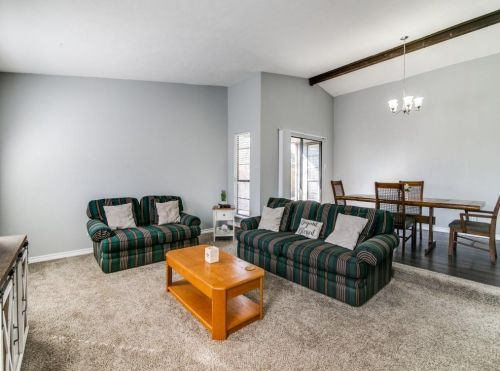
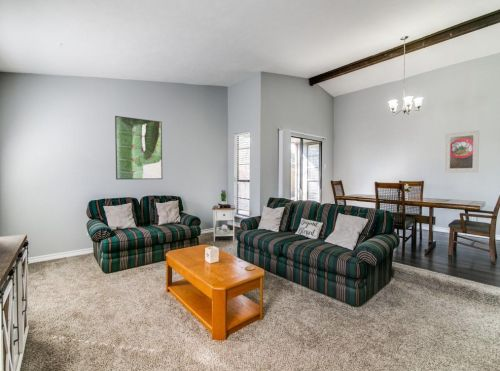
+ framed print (461, 152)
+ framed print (139, 149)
